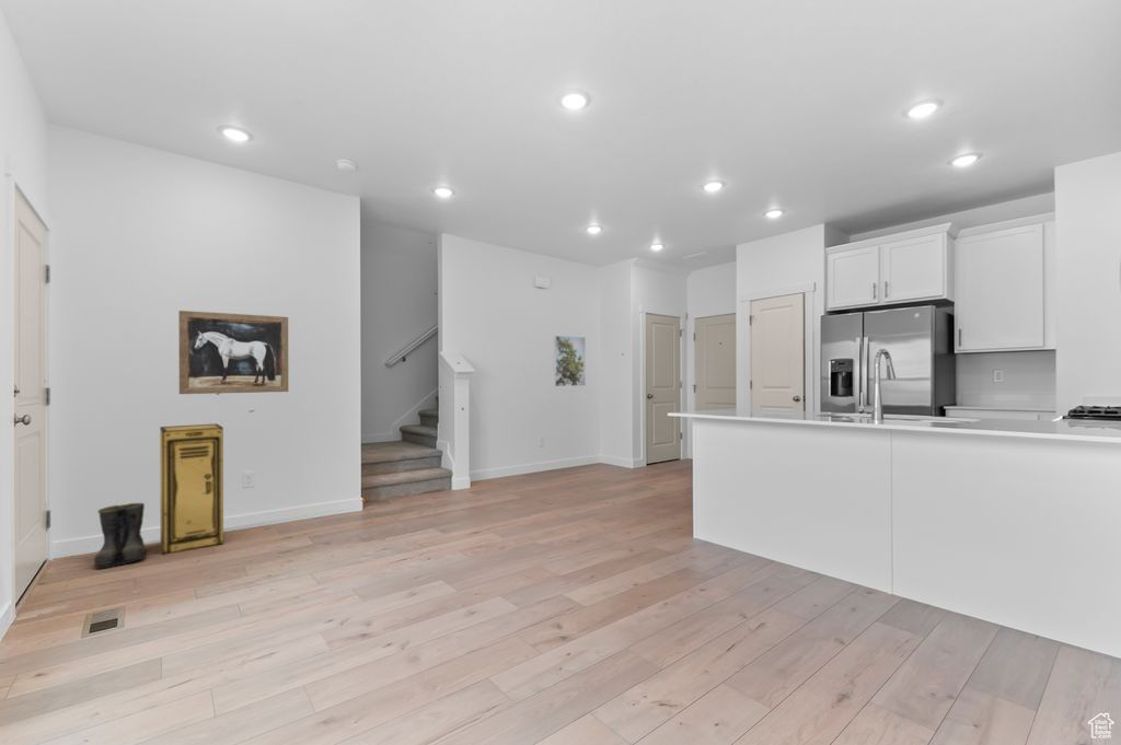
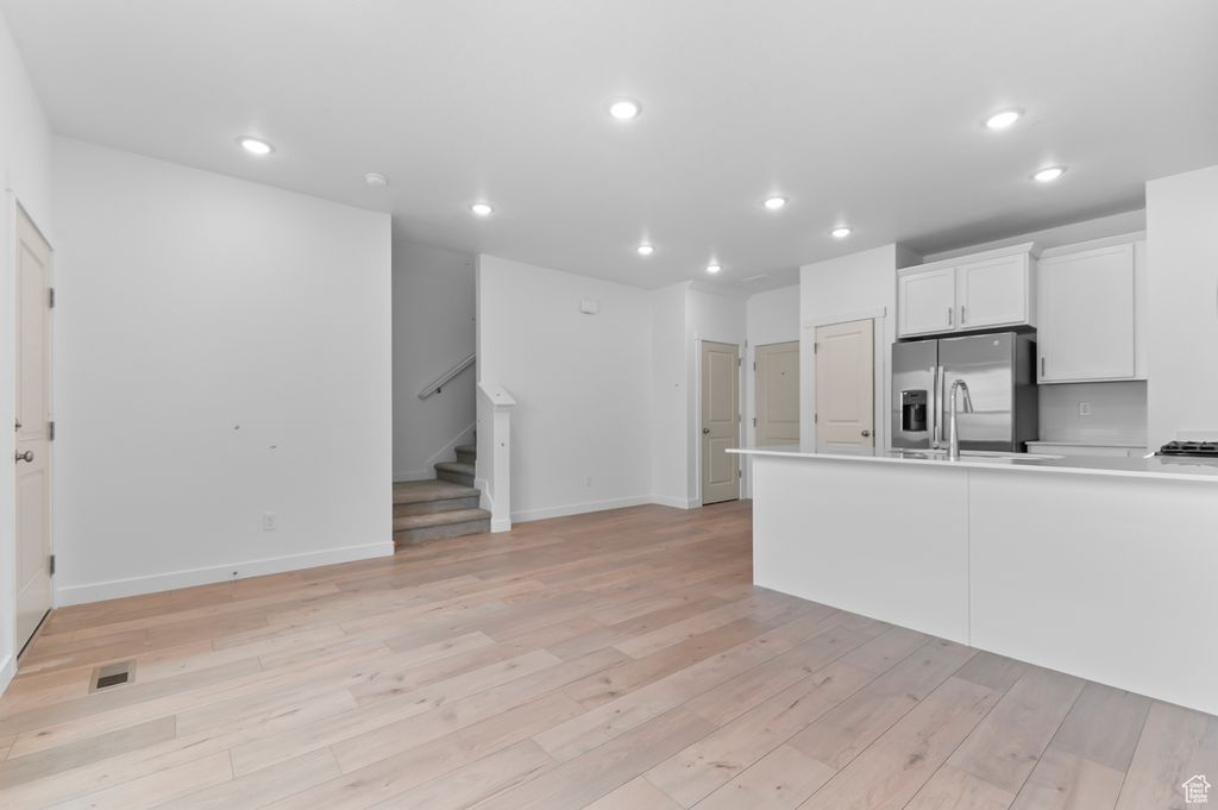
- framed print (569, 361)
- wall art (236, 353)
- storage cabinet (192, 485)
- boots (120, 533)
